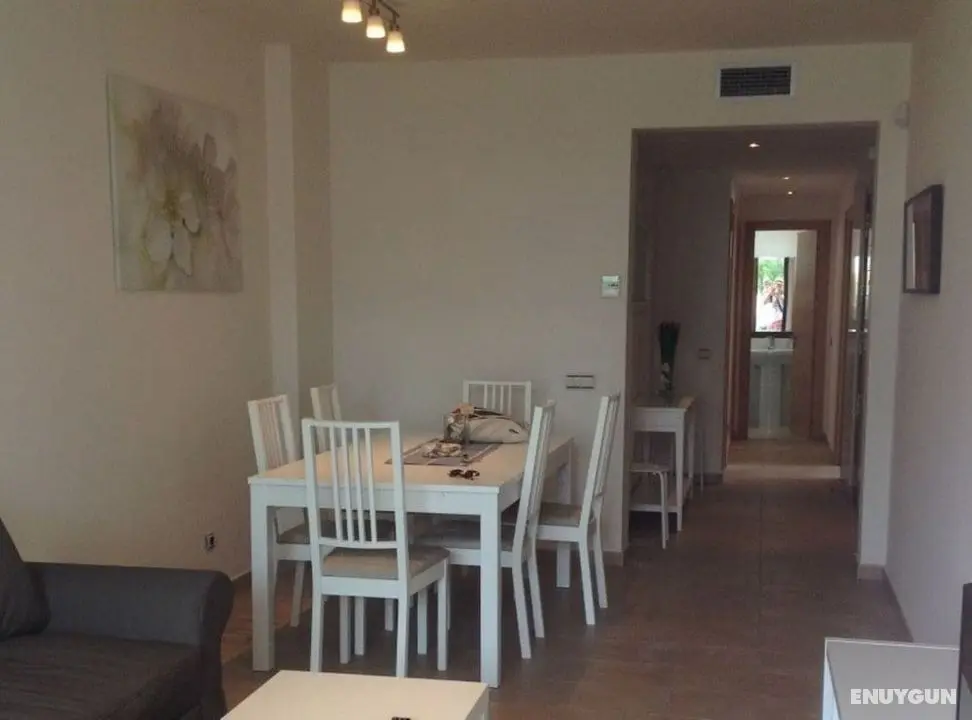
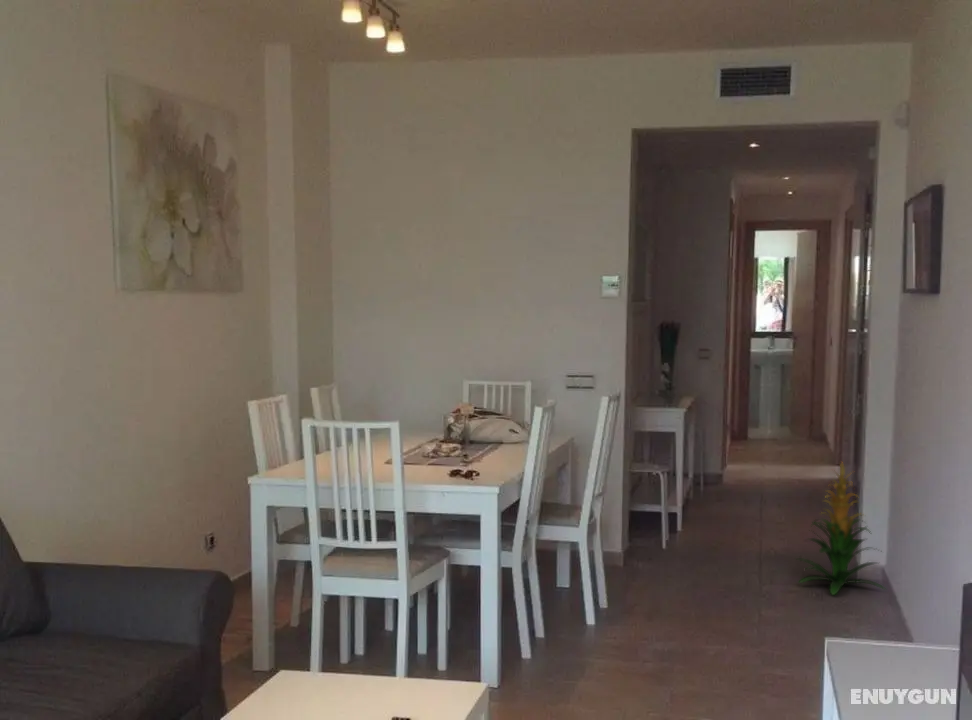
+ indoor plant (840, 524)
